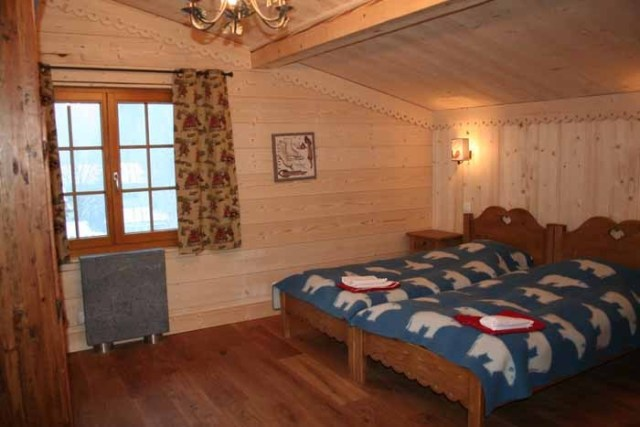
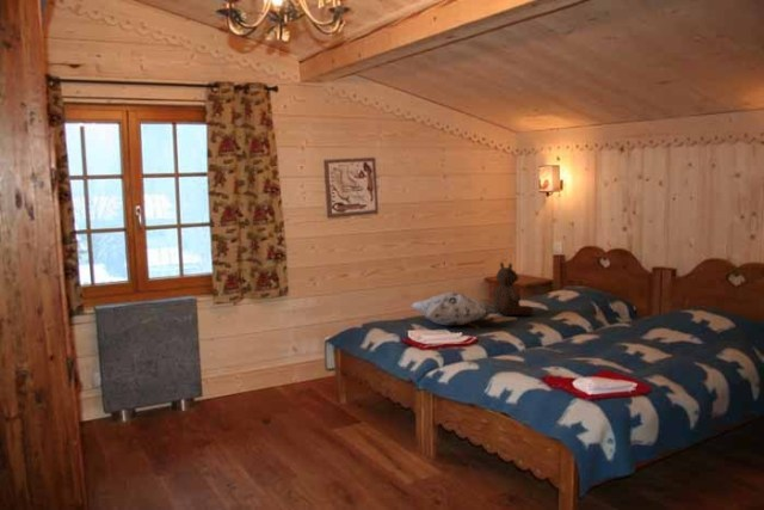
+ decorative pillow (452, 308)
+ teddy bear (512, 288)
